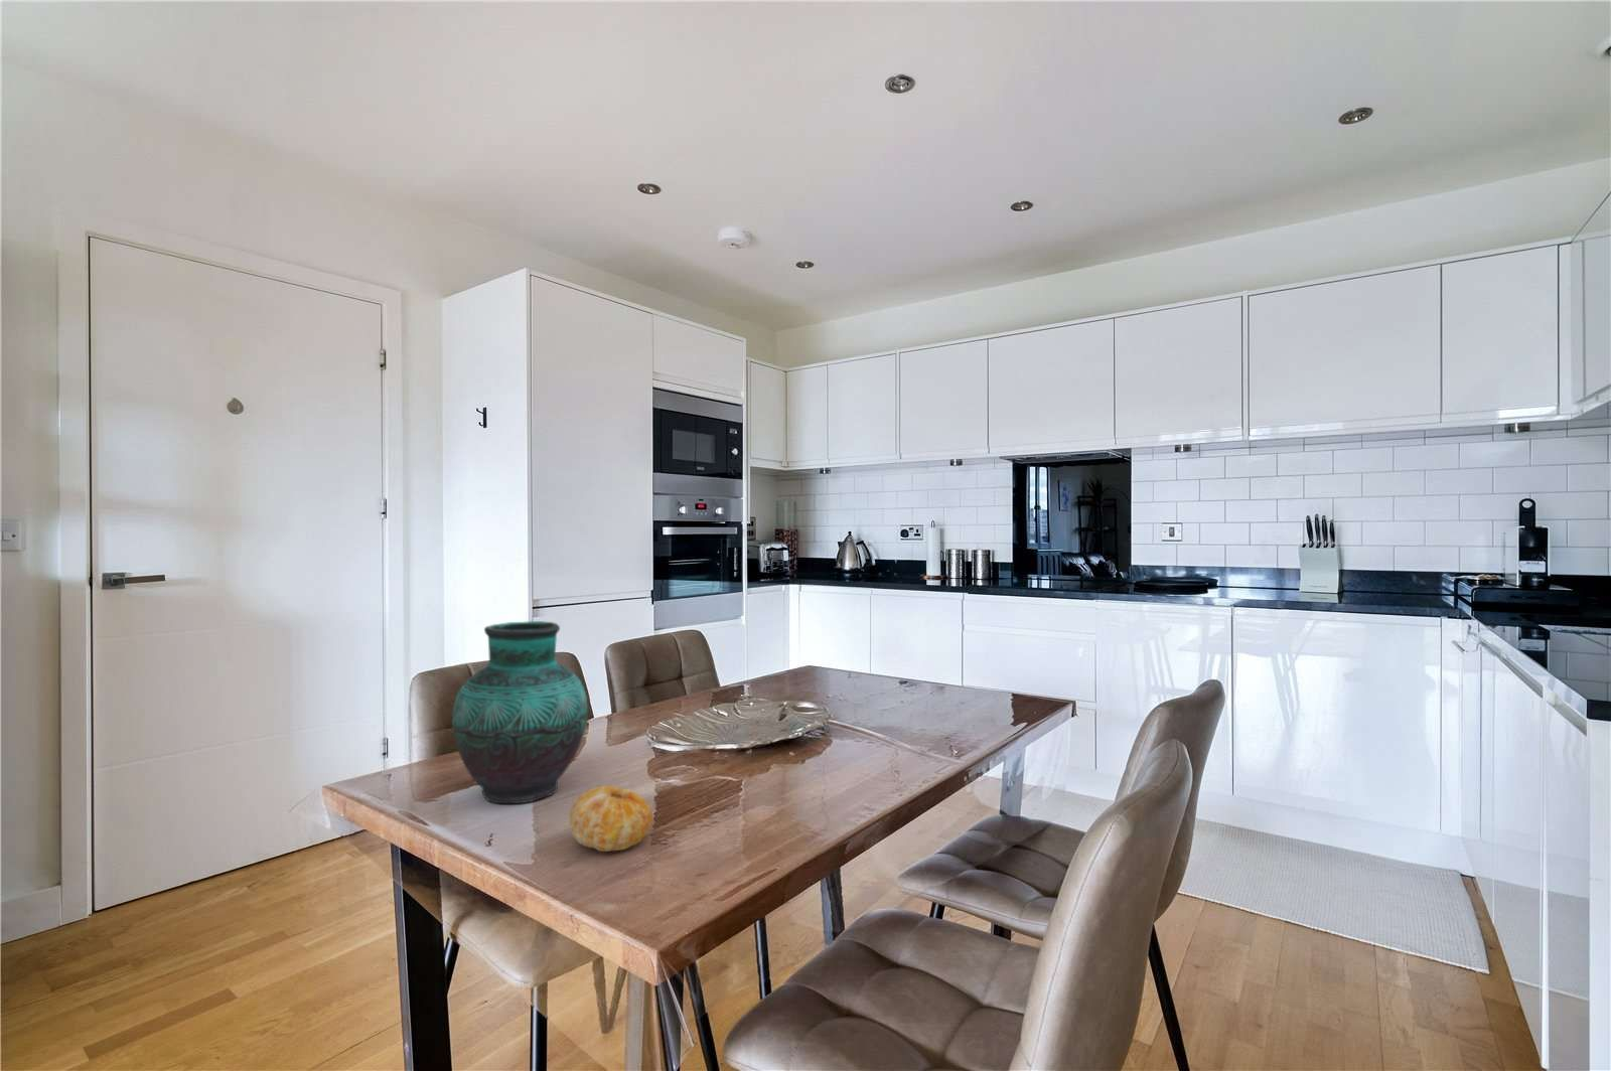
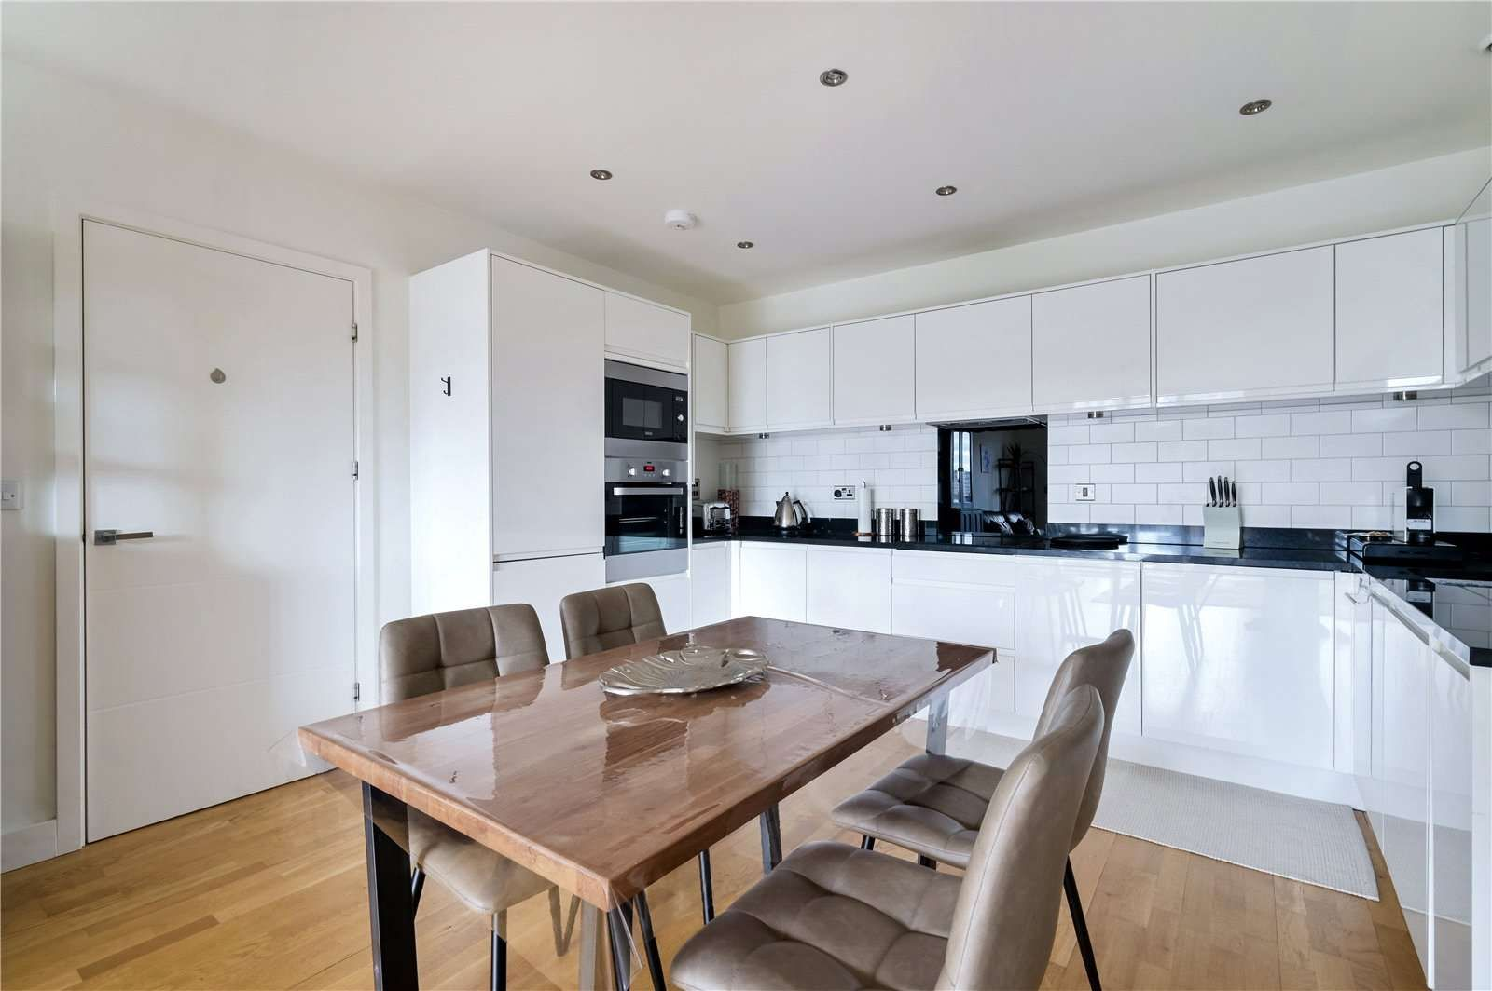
- vase (521, 709)
- fruit (611, 815)
